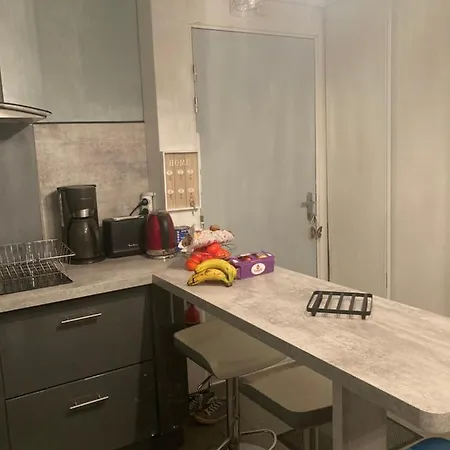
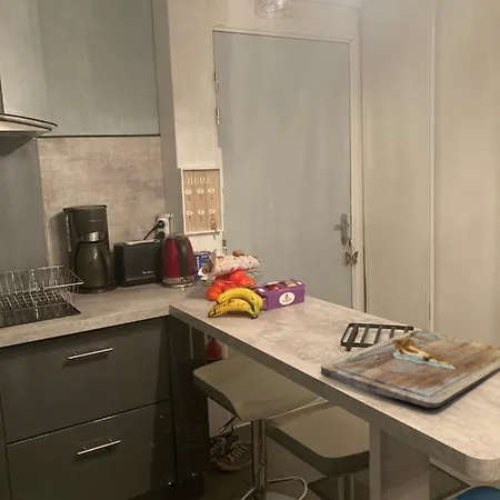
+ cutting board (424, 352)
